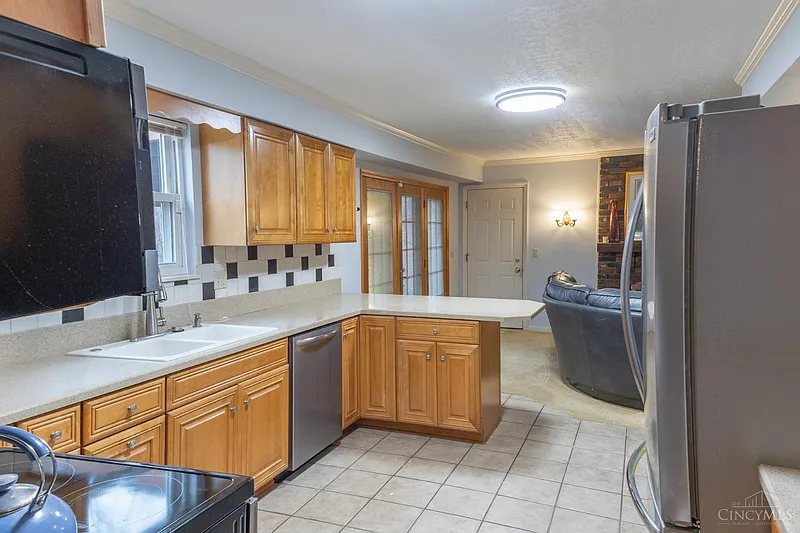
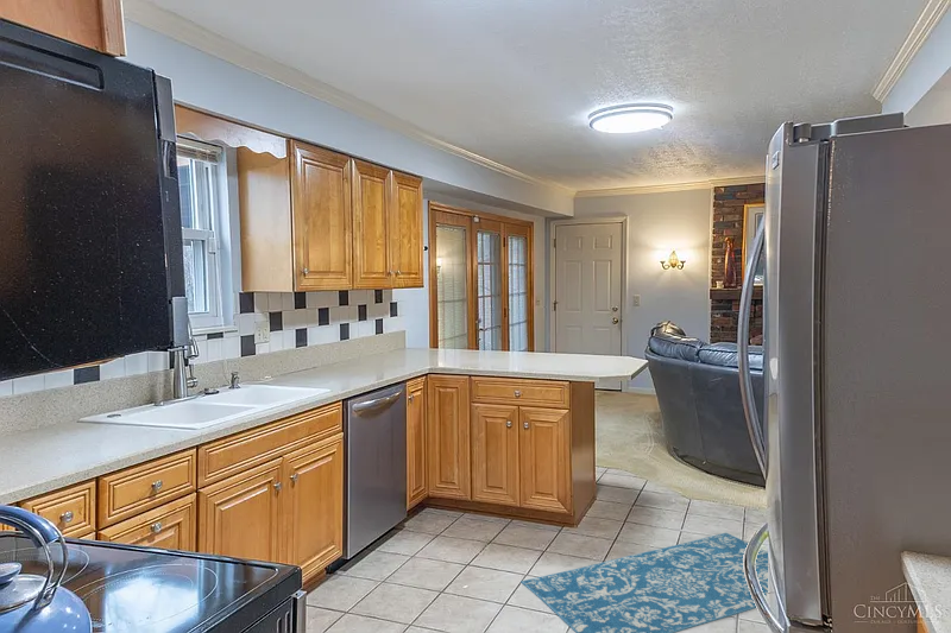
+ rug (675, 582)
